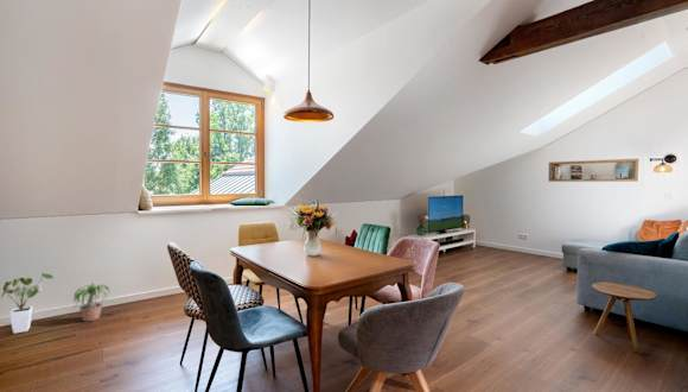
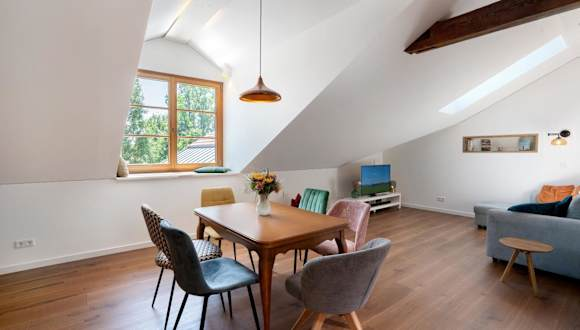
- house plant (25, 302)
- potted plant (93, 301)
